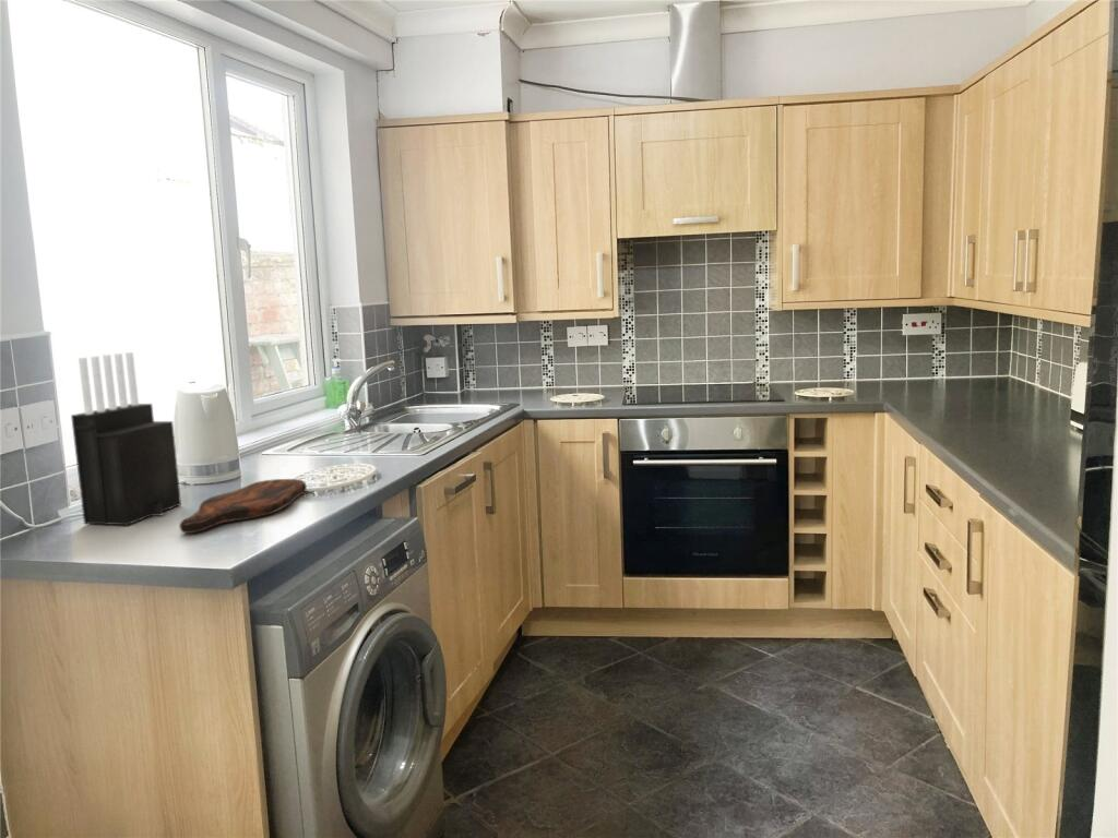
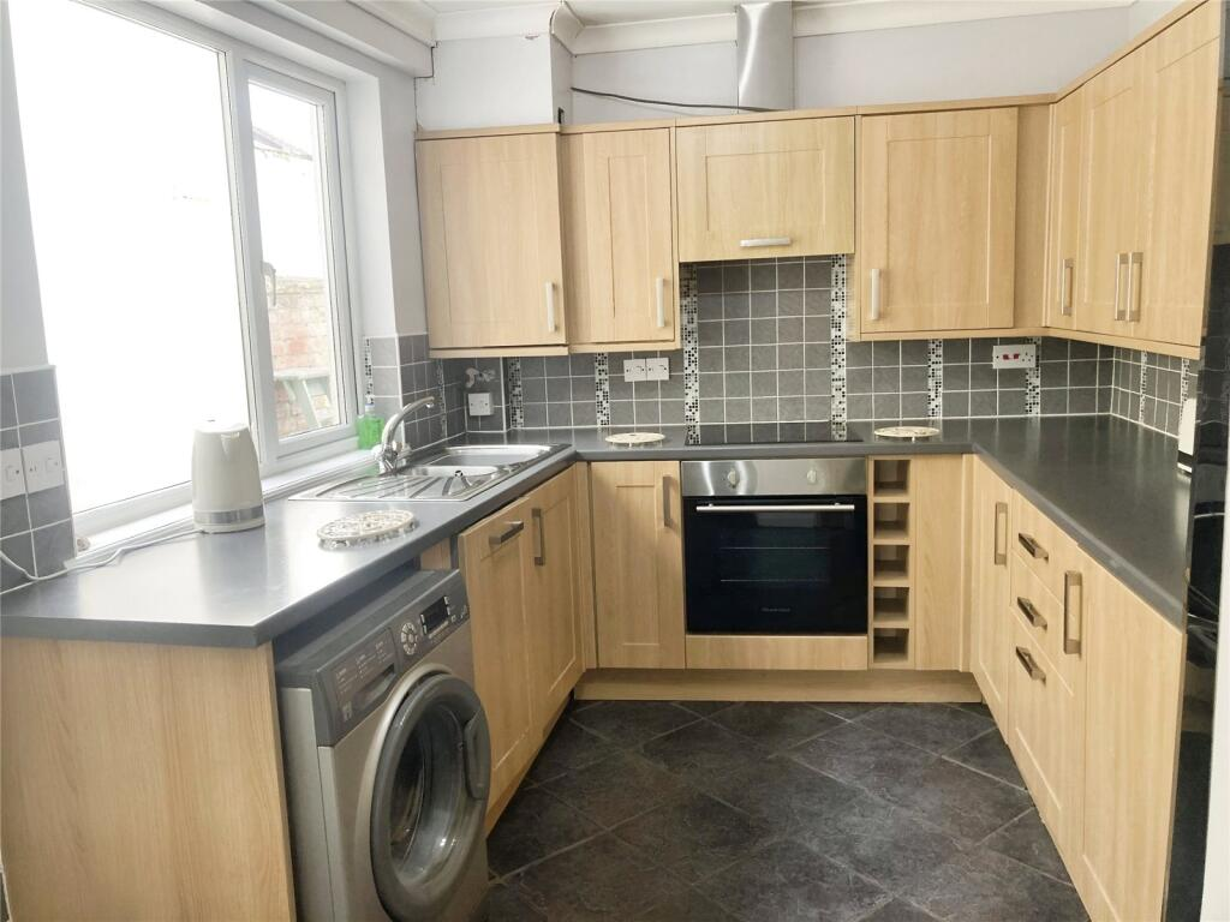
- cutting board (248, 502)
- knife block (130, 435)
